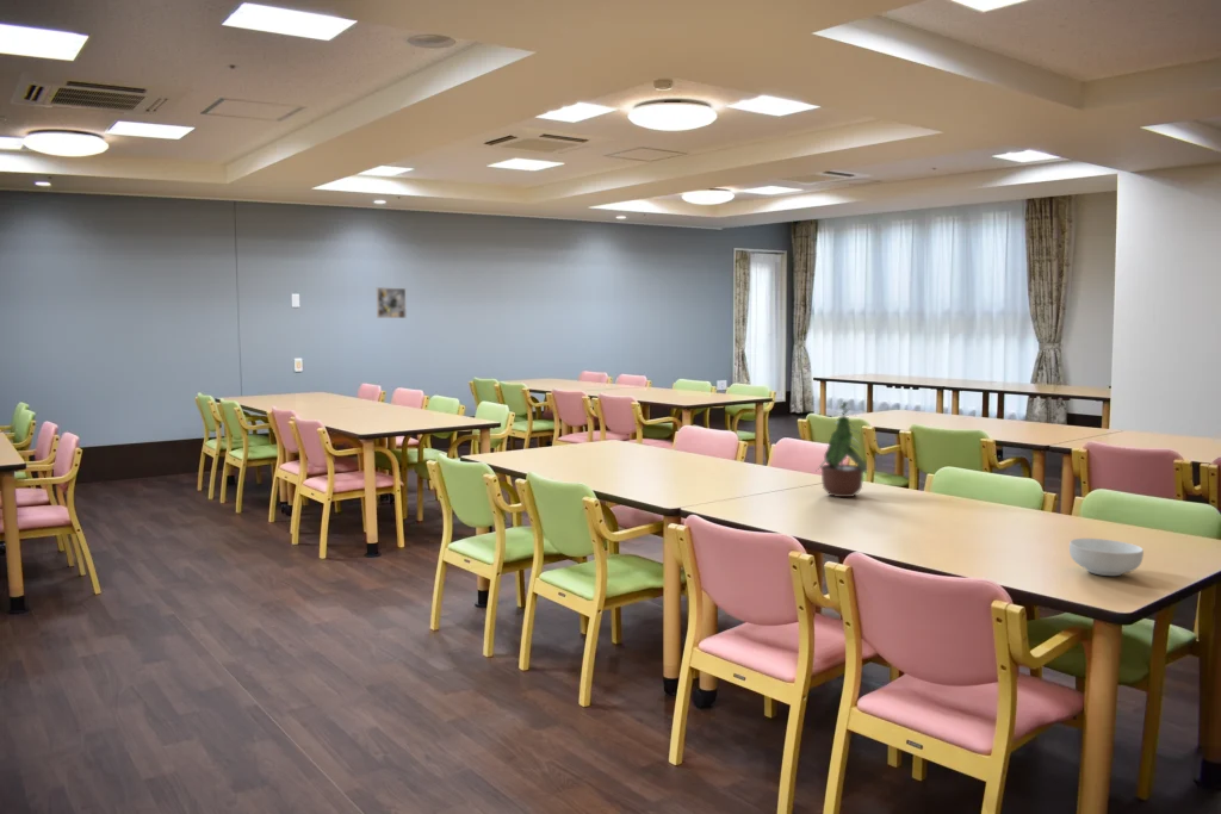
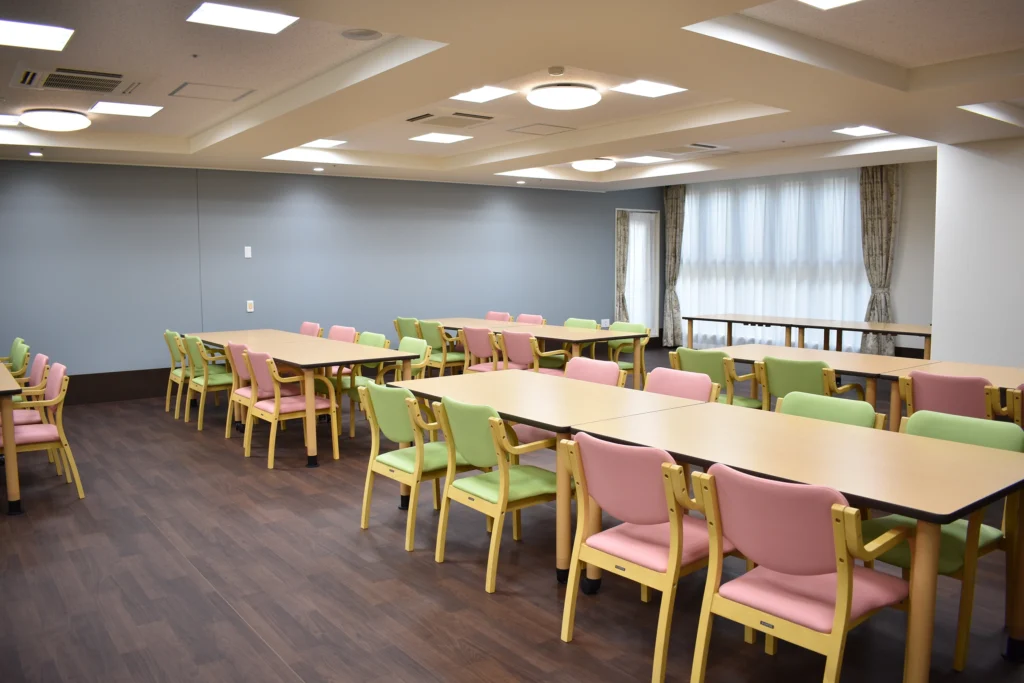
- potted plant (841, 447)
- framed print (391, 303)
- cereal bowl (1105, 558)
